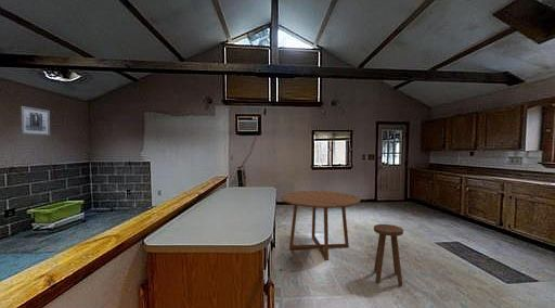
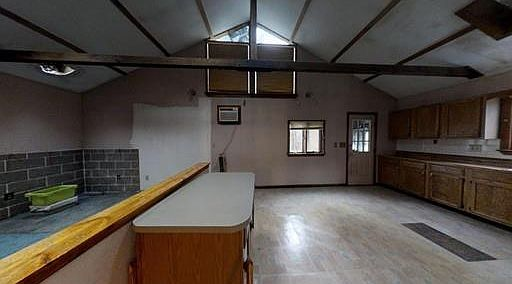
- stool (383, 253)
- wall art (36, 121)
- dining table (314, 222)
